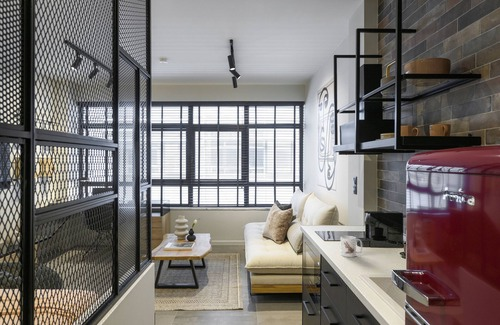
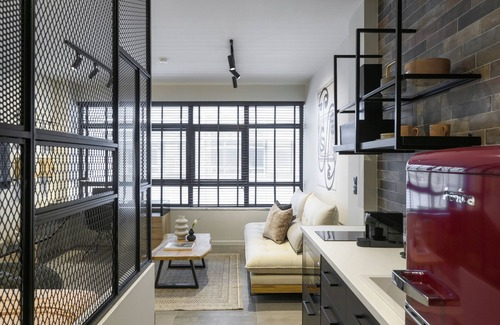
- mug (351, 246)
